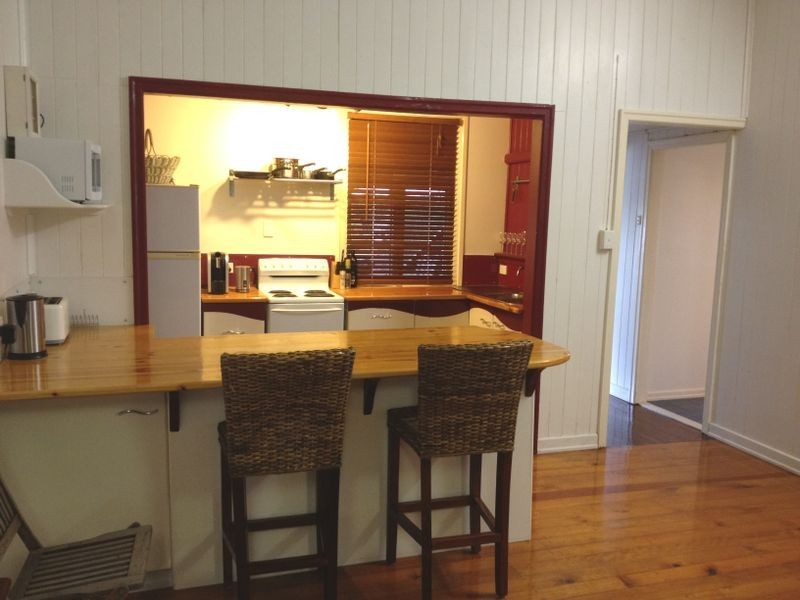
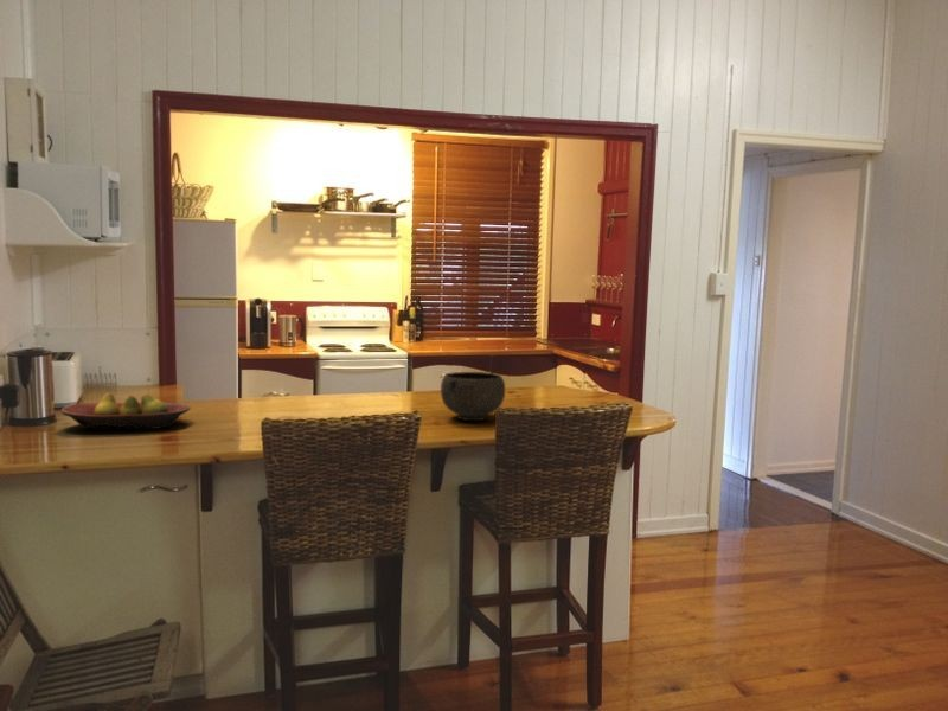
+ bowl (472, 397)
+ fruit bowl (127, 409)
